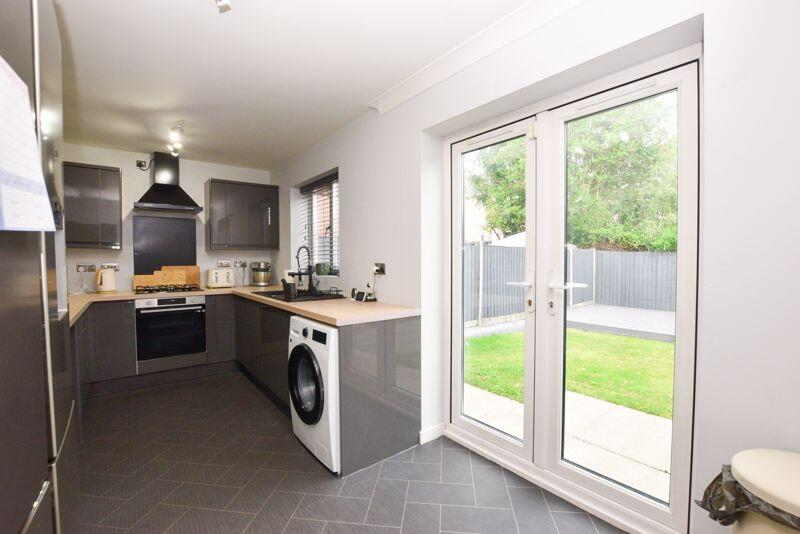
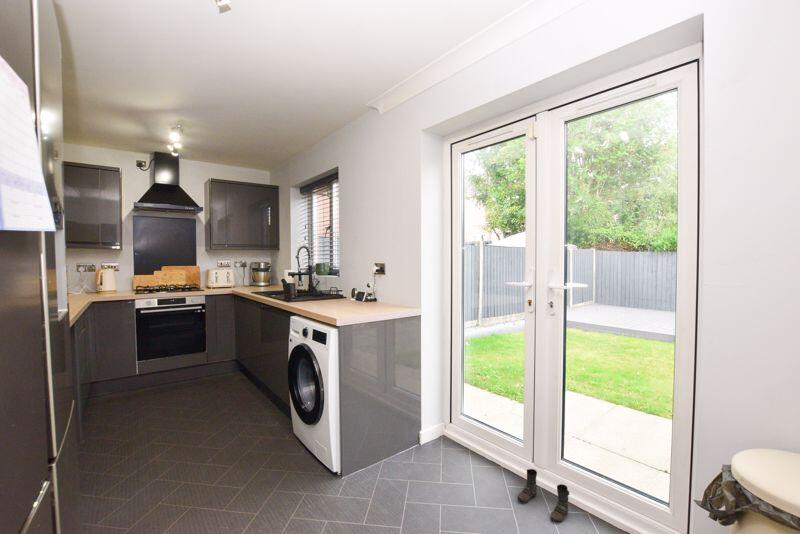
+ boots (536, 493)
